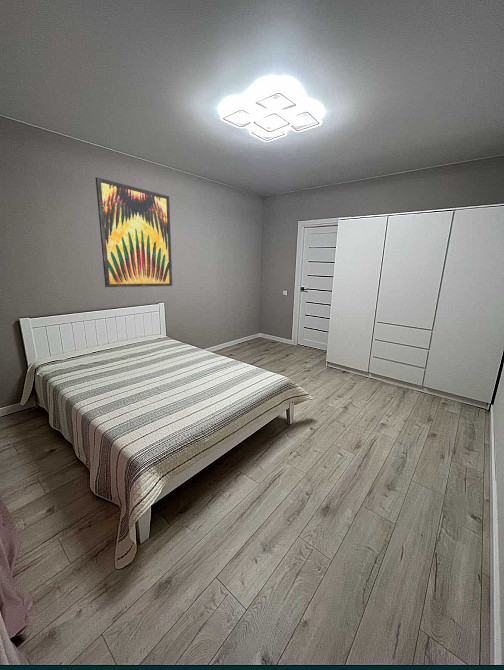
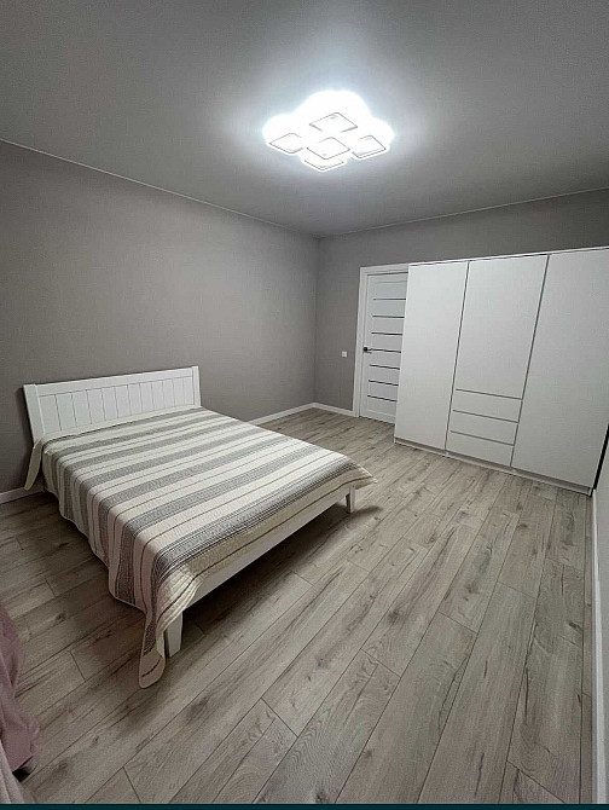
- wall art (139, 239)
